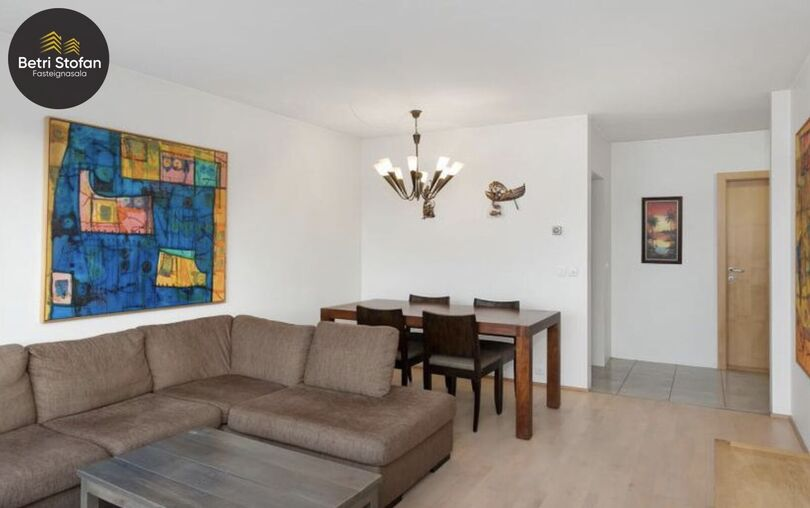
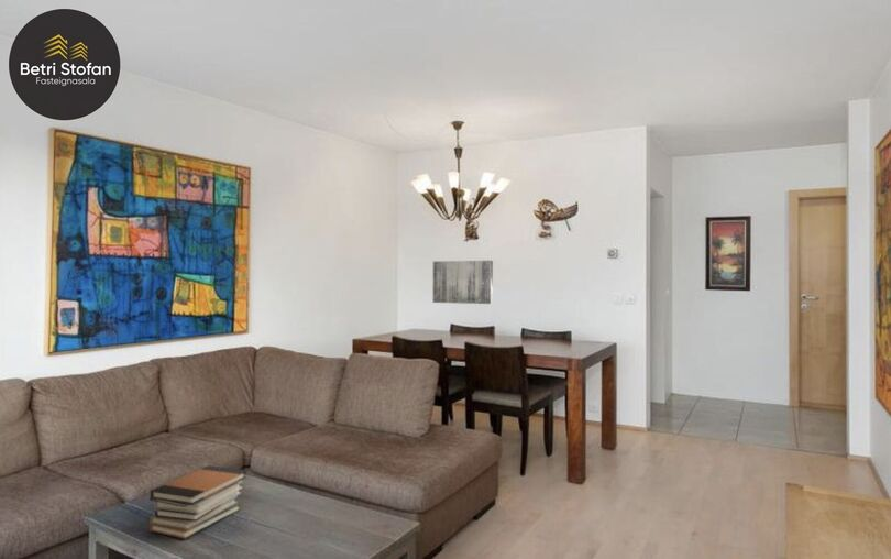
+ book stack (199, 500)
+ wall art (462, 282)
